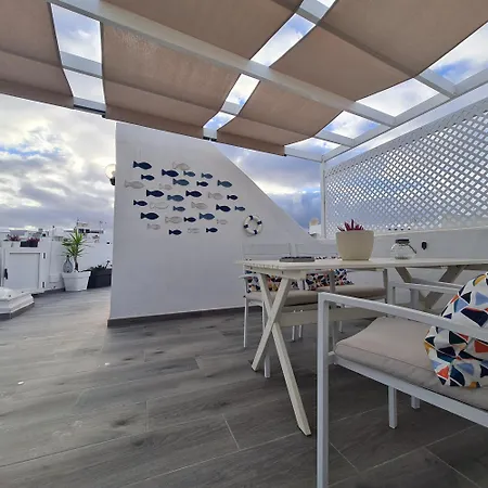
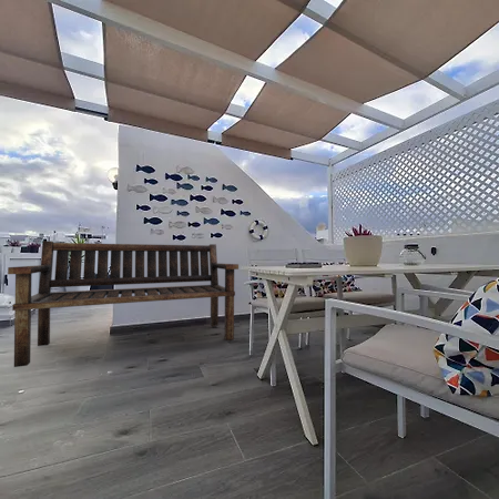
+ bench (140, 291)
